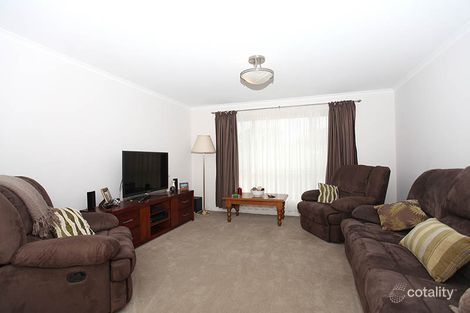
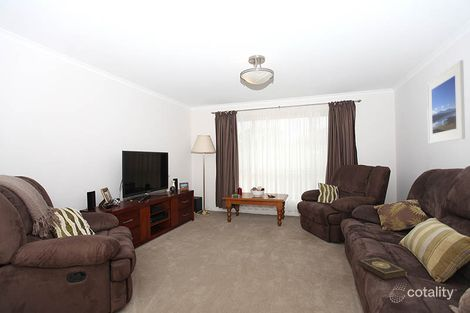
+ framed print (443, 107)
+ book (380, 267)
